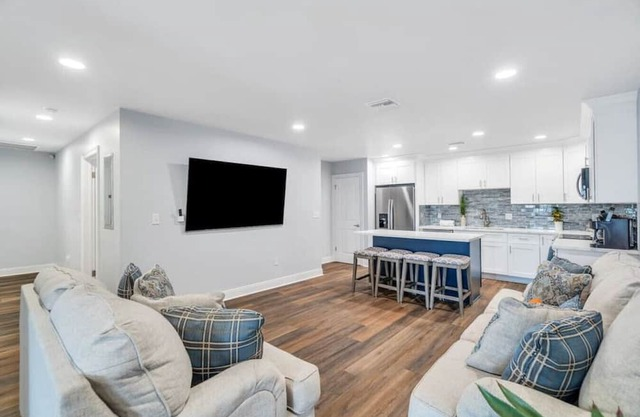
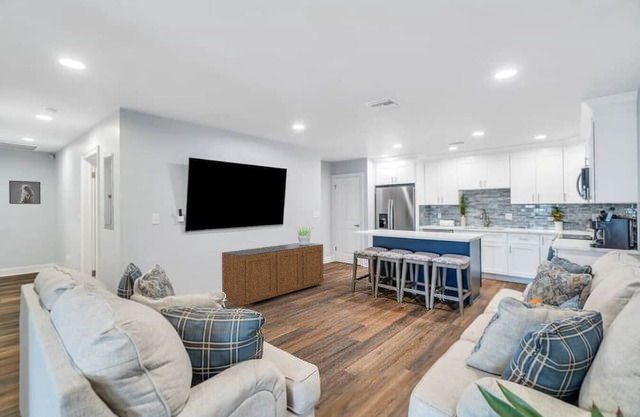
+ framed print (25, 192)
+ sideboard (277, 270)
+ potted plant (303, 235)
